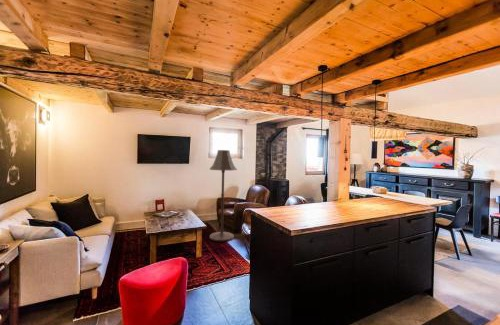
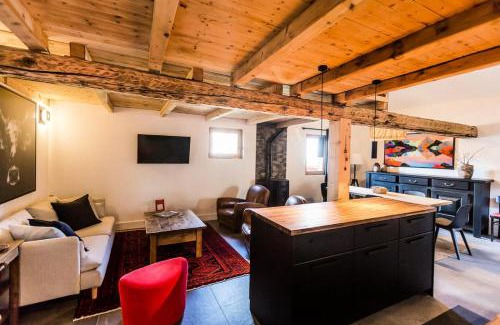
- floor lamp (222, 193)
